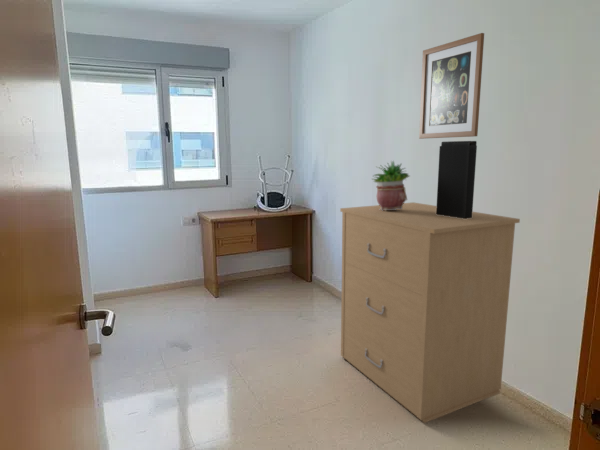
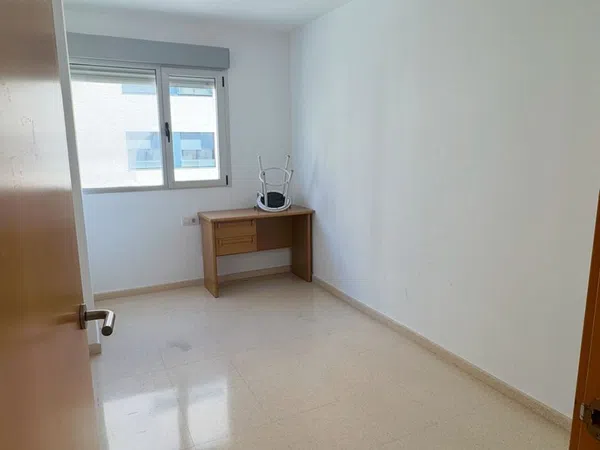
- filing cabinet (417, 296)
- wall art (448, 90)
- potted plant (389, 185)
- rifle magazine (455, 178)
